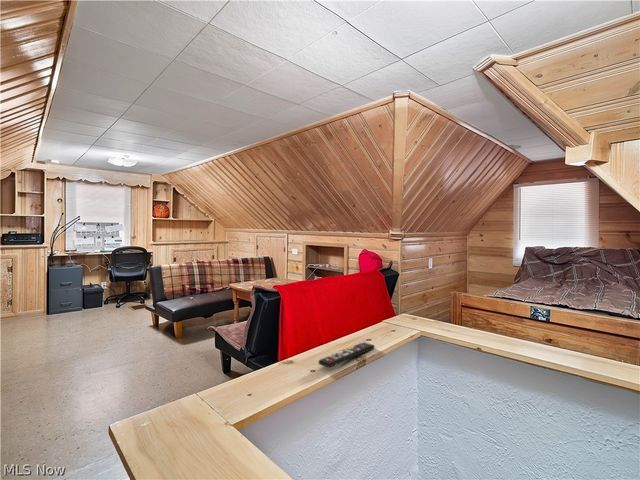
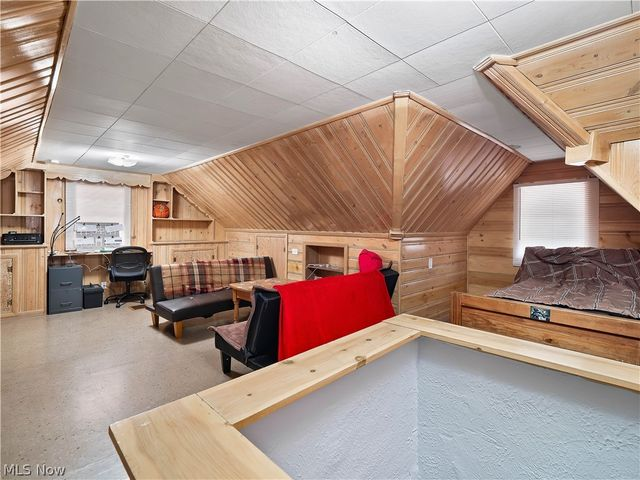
- remote control (348, 354)
